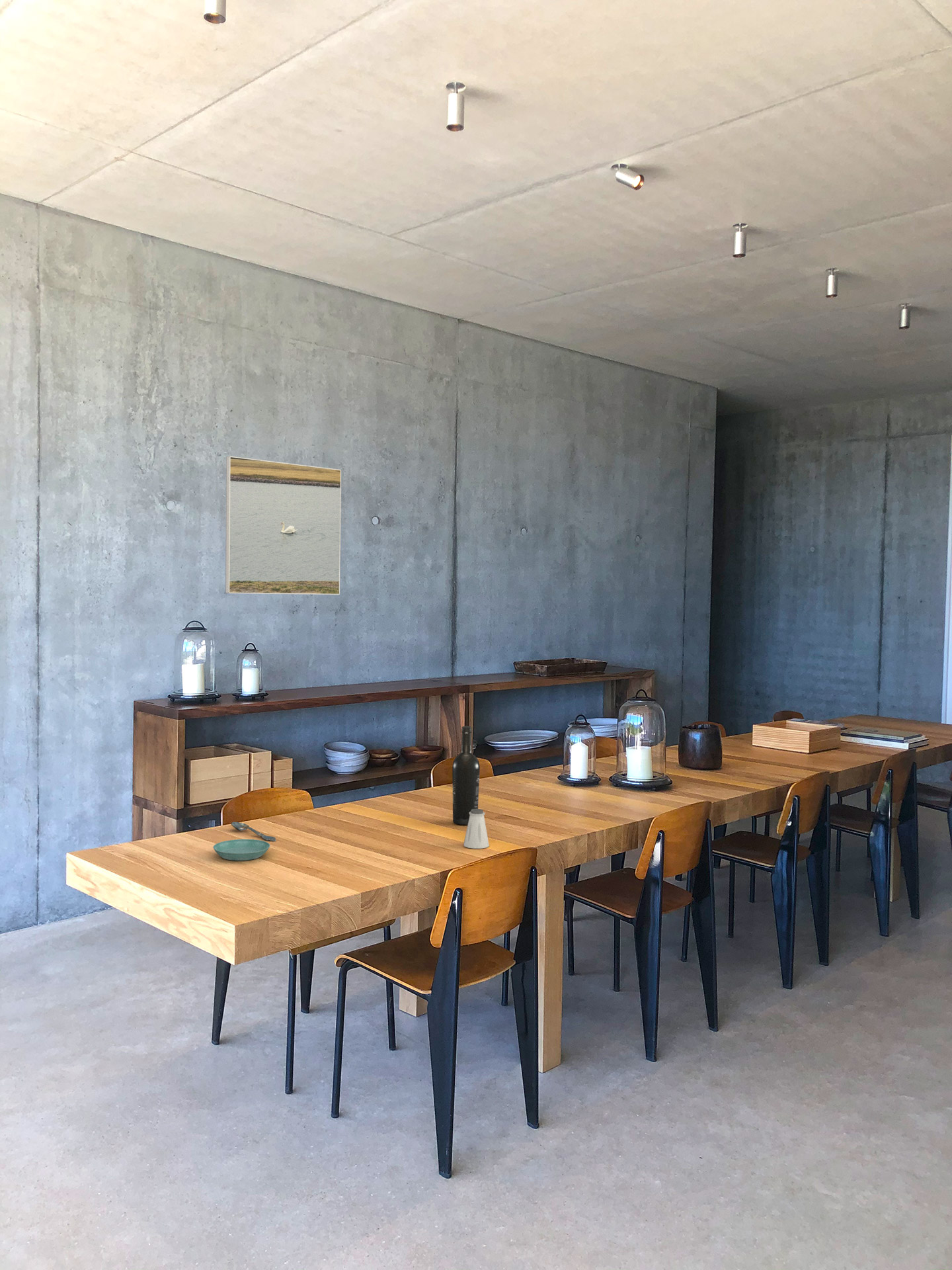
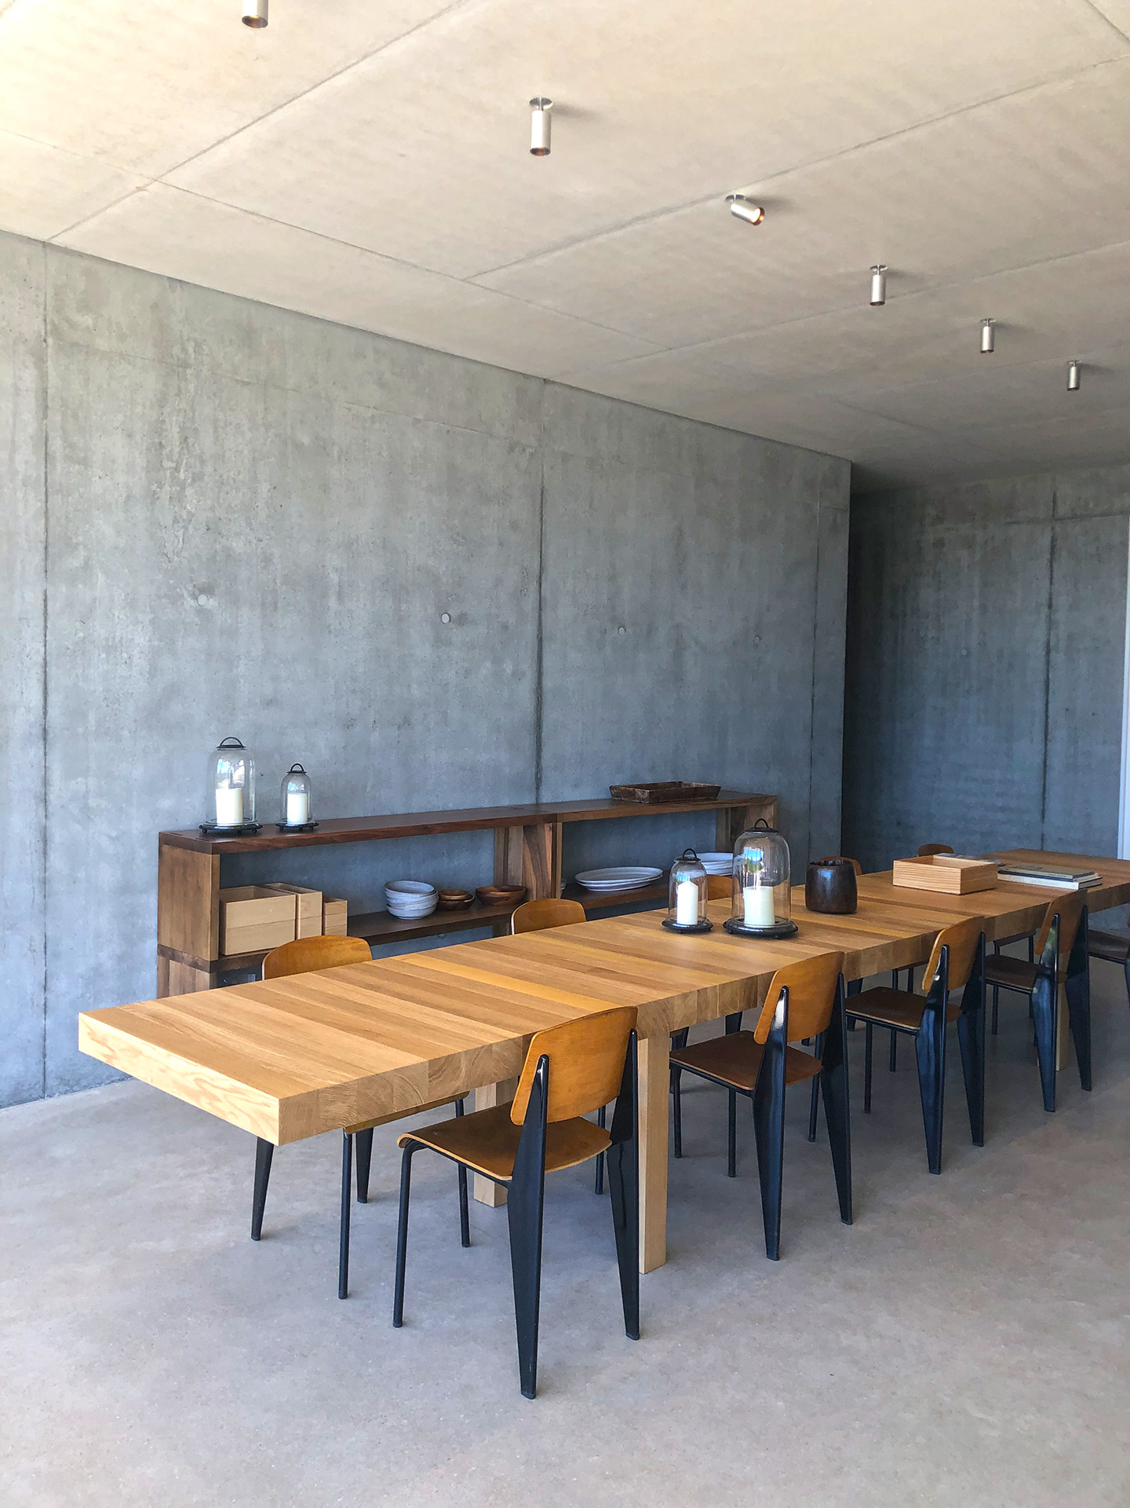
- saucer (241, 851)
- spoon (253, 831)
- saltshaker (477, 827)
- wine bottle (465, 775)
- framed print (286, 529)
